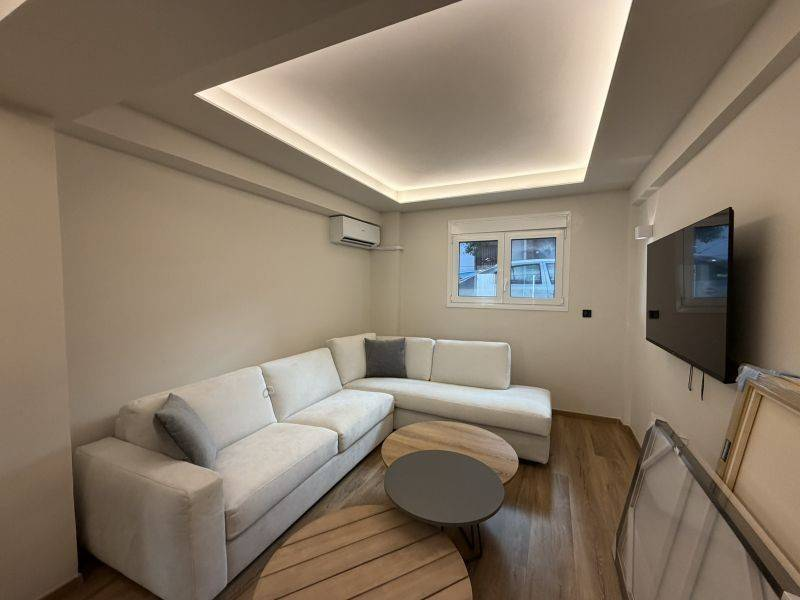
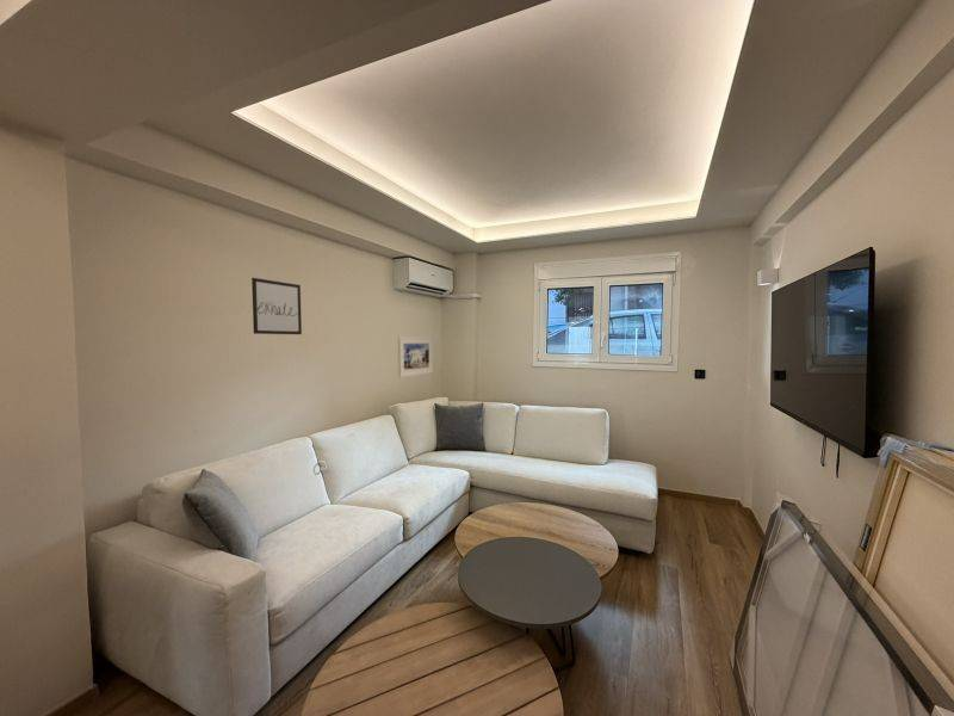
+ wall art (278, 308)
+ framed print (416, 356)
